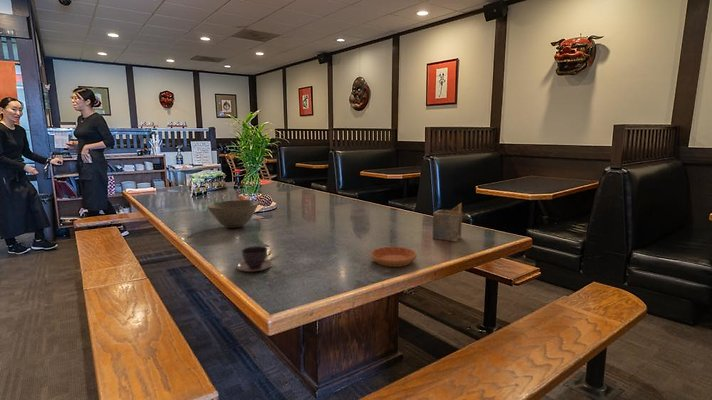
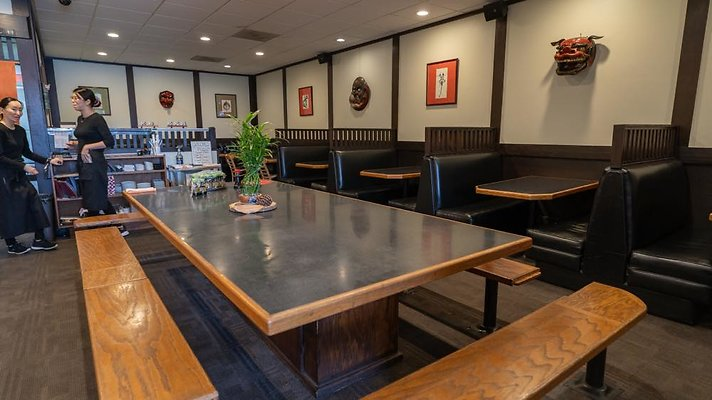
- napkin holder (448, 220)
- saucer (393, 257)
- bowl (233, 214)
- teacup (254, 258)
